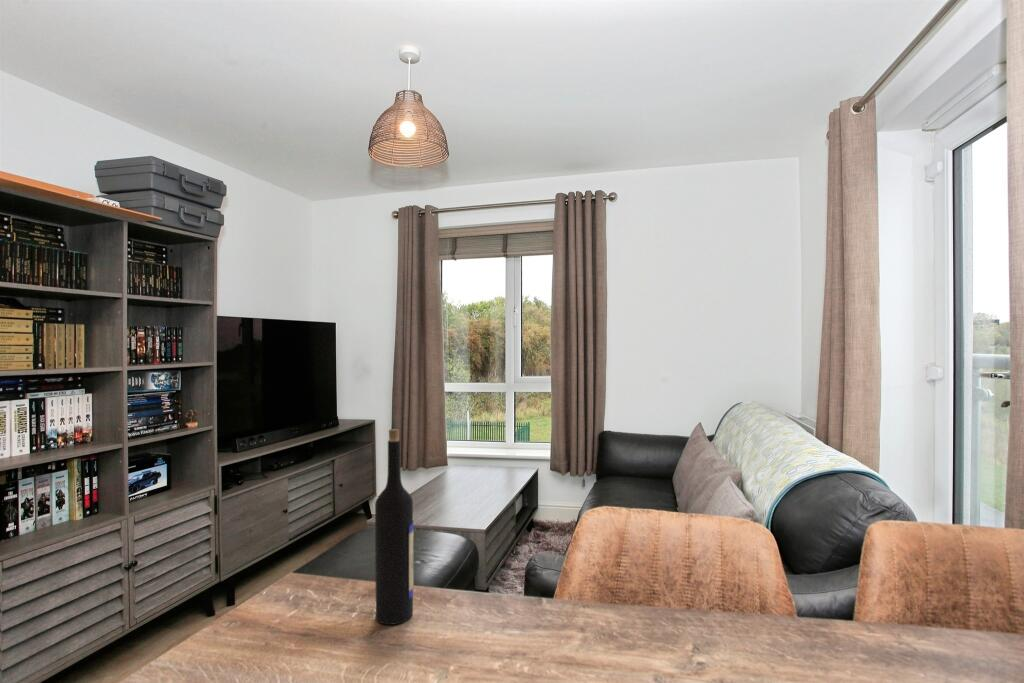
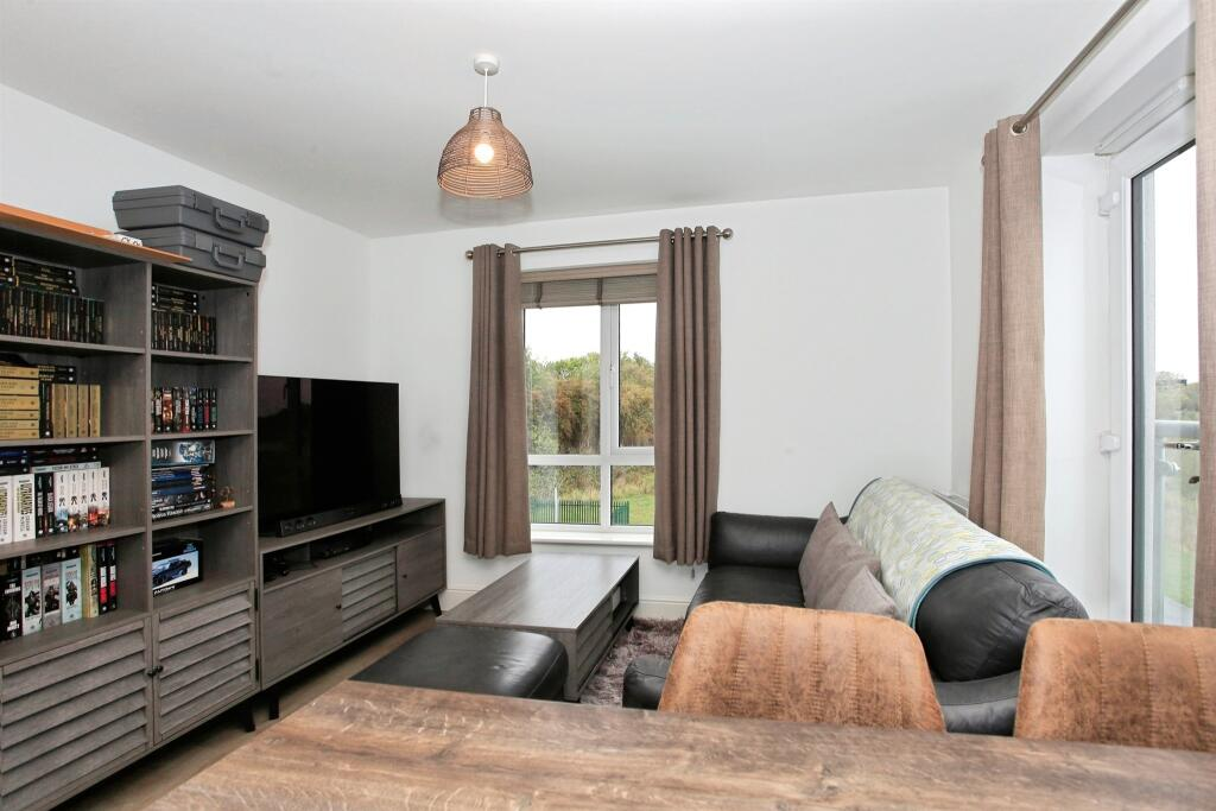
- wine bottle (394, 522)
